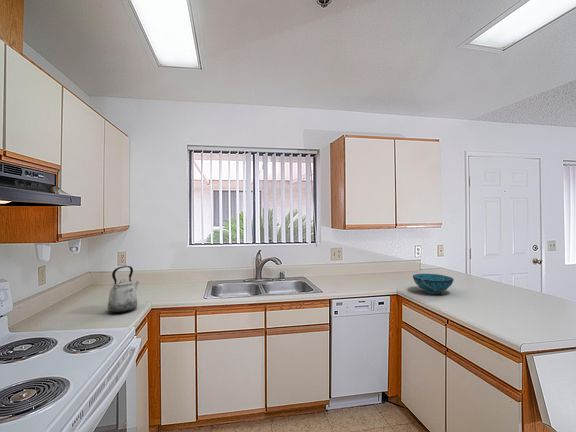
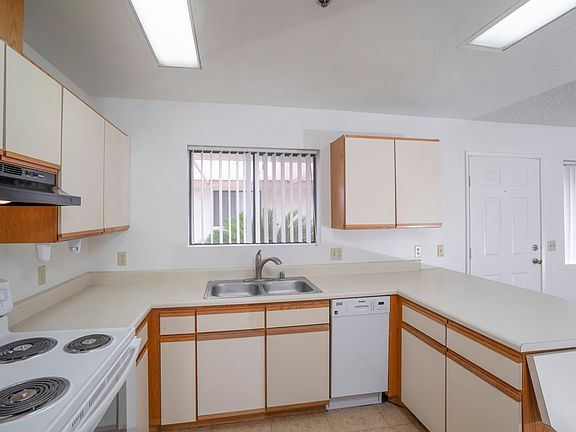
- decorative bowl (432, 284)
- kettle (126, 287)
